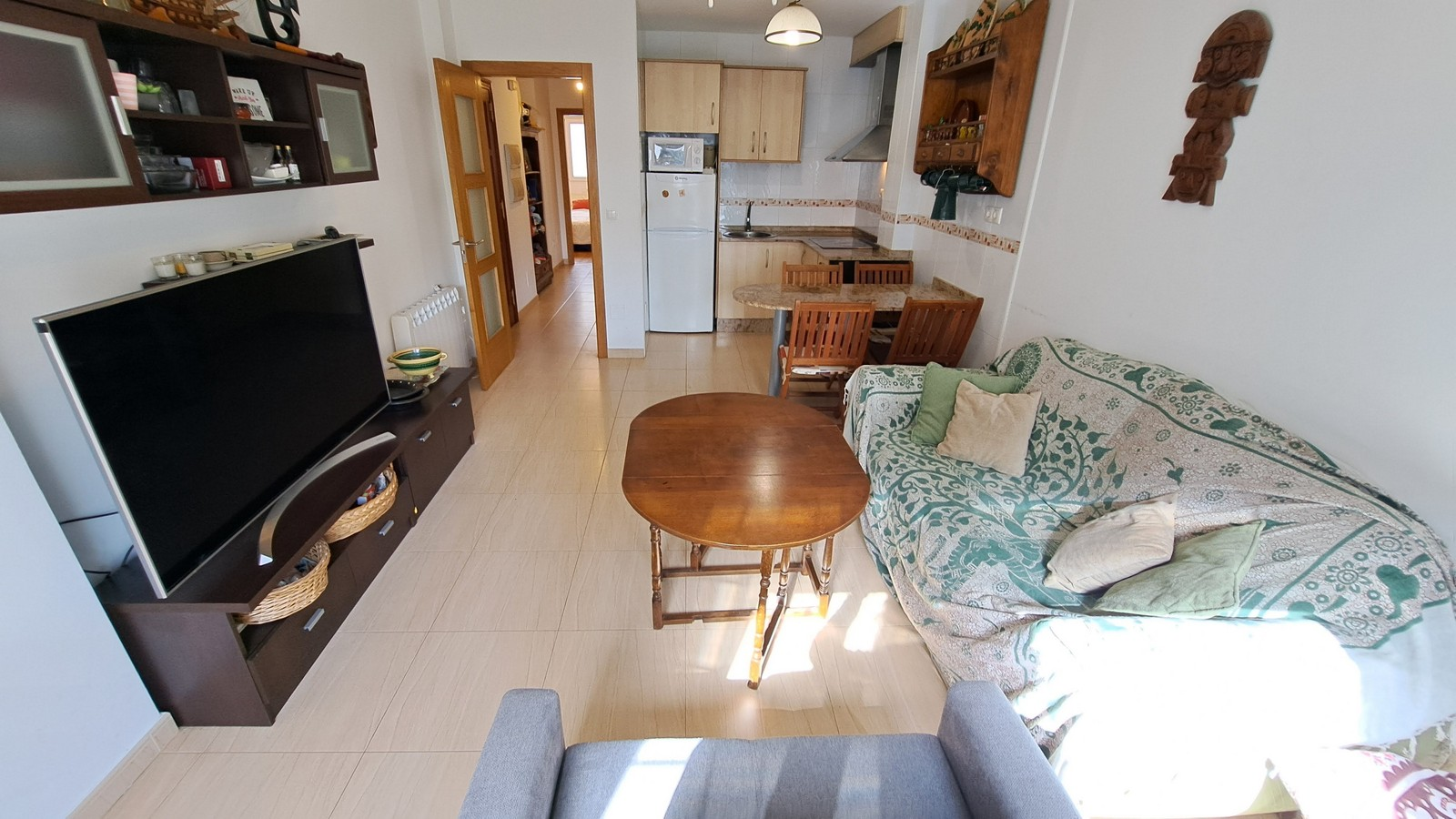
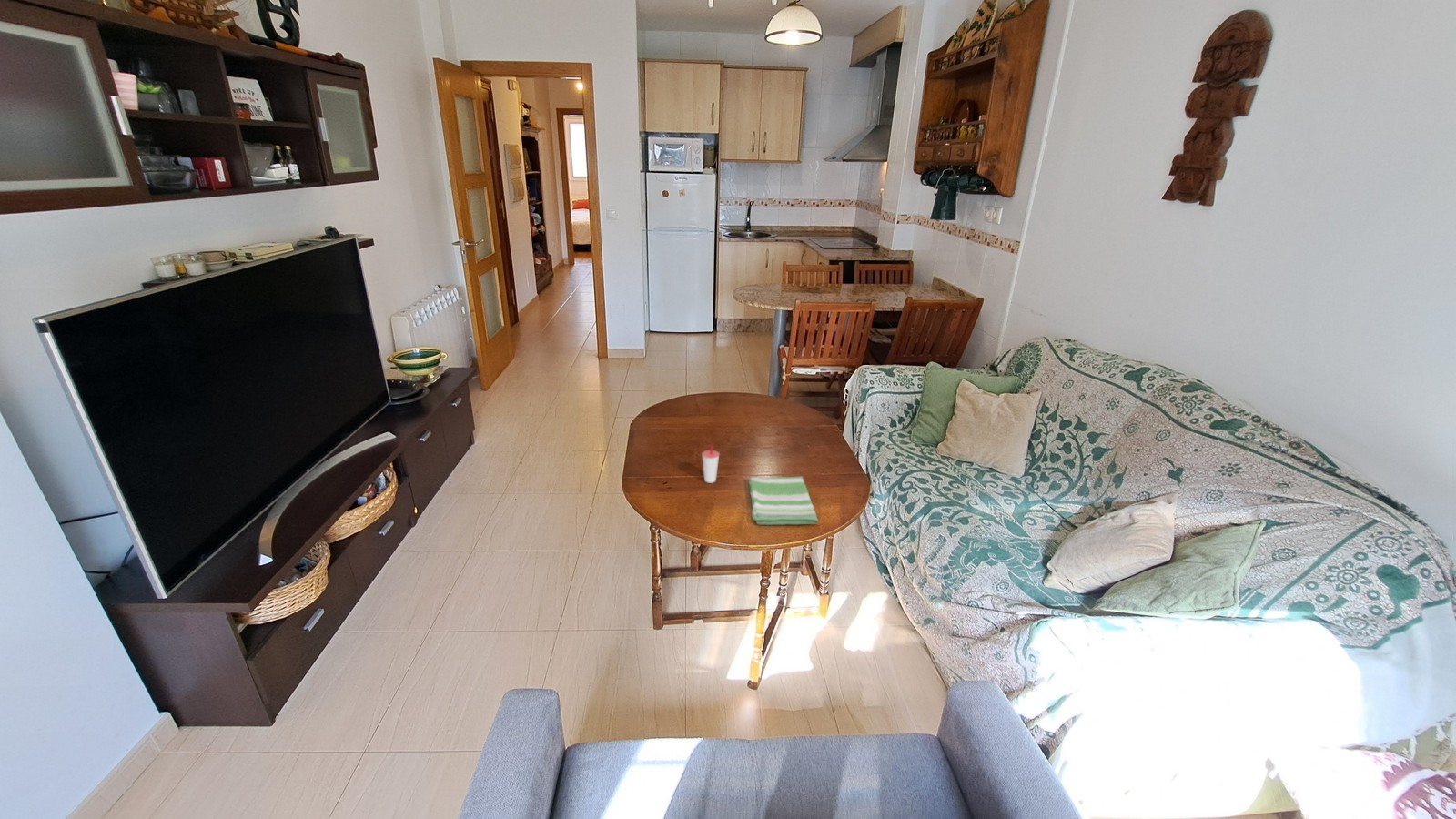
+ dish towel (780, 499)
+ cup (710, 462)
